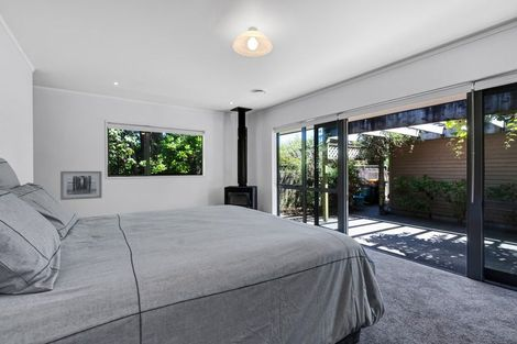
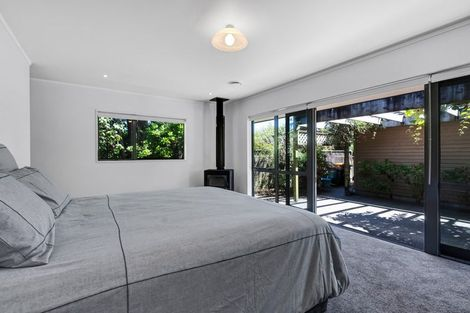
- wall art (81, 185)
